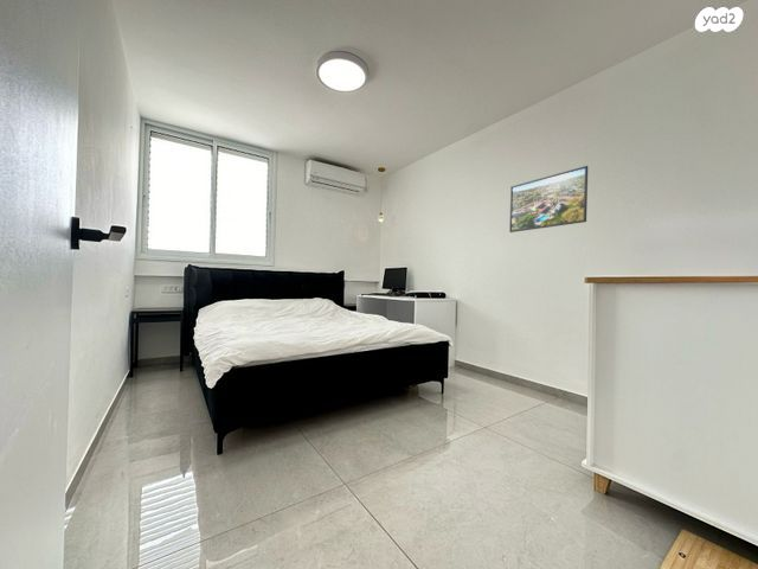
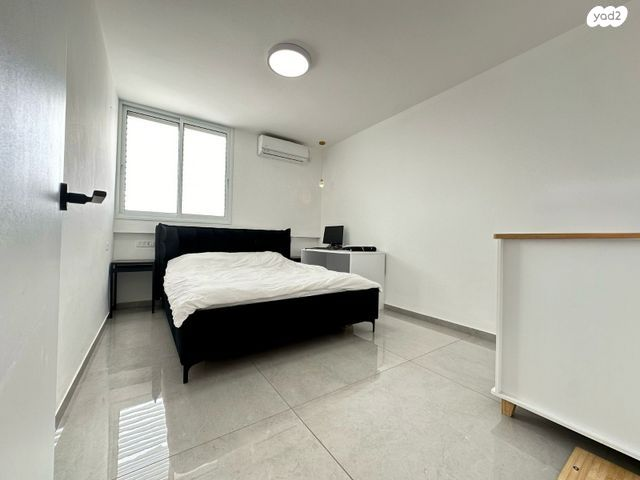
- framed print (545, 202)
